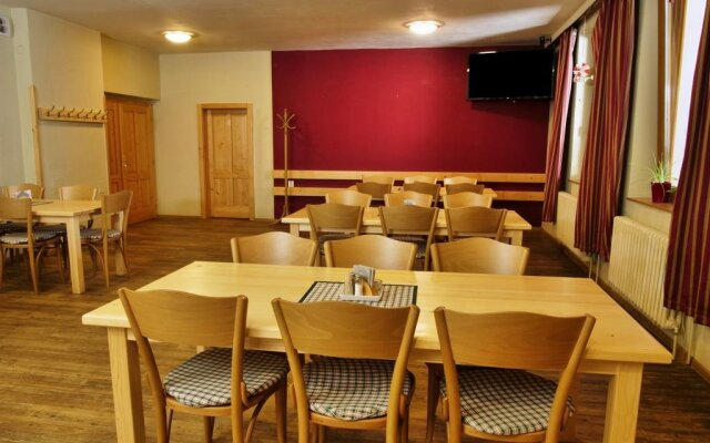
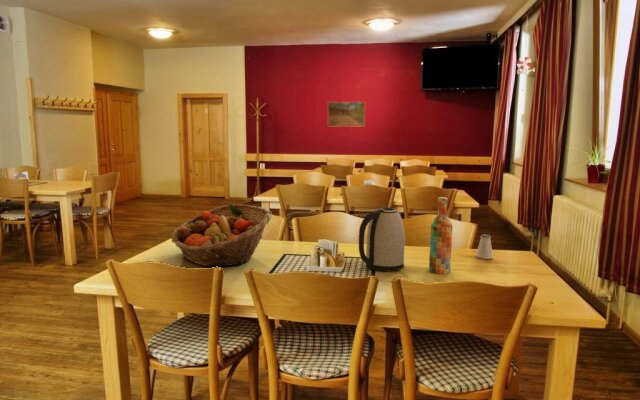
+ wine bottle (441, 234)
+ fruit basket (222, 233)
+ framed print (346, 114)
+ kettle (380, 237)
+ saltshaker (485, 246)
